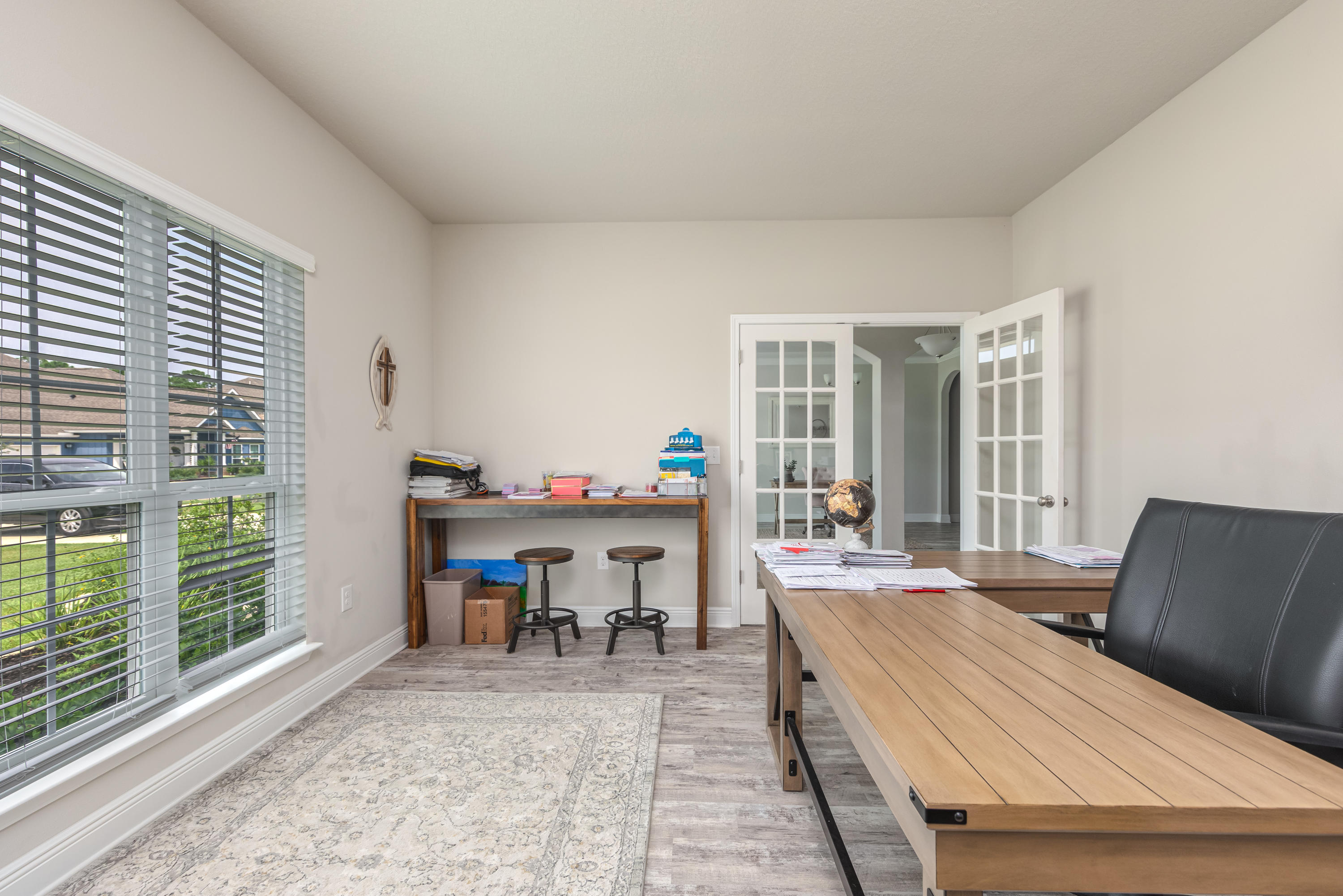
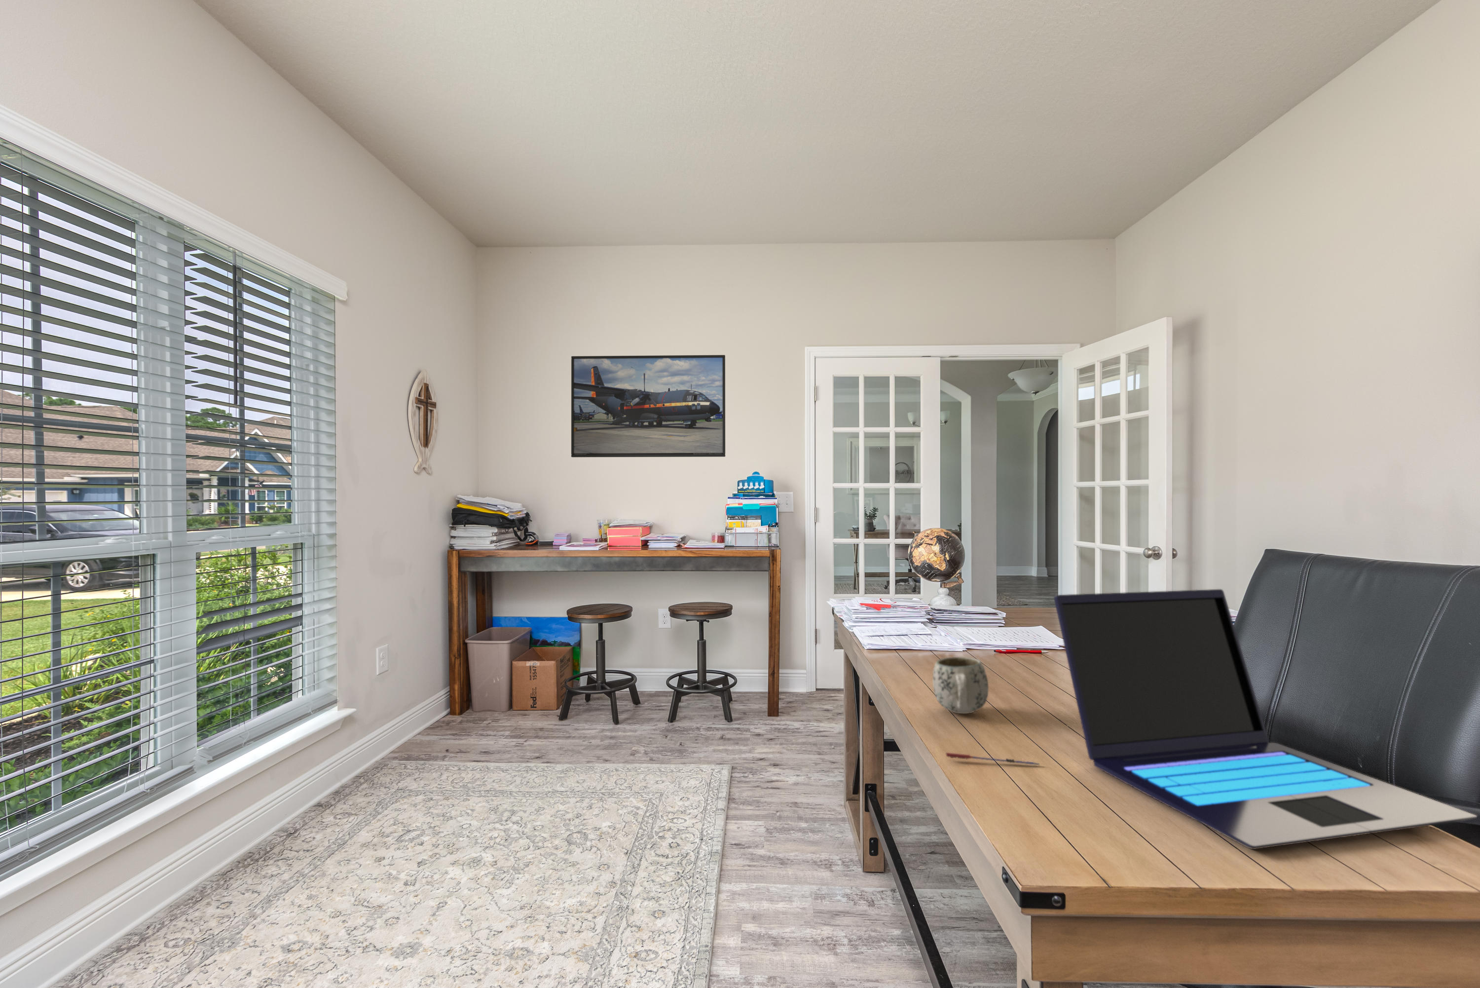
+ mug (961, 687)
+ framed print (648, 406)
+ pen (992, 759)
+ laptop (1233, 694)
